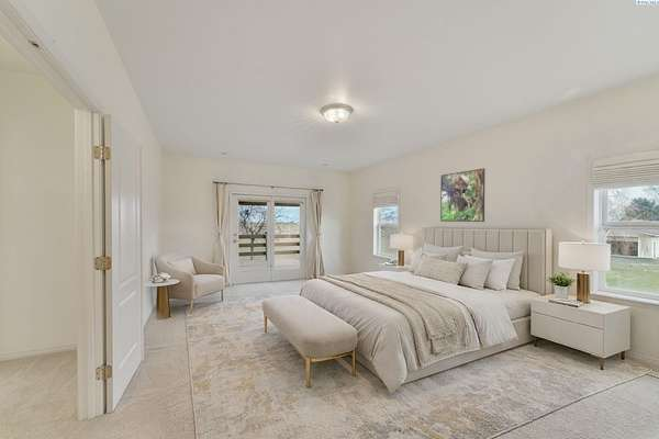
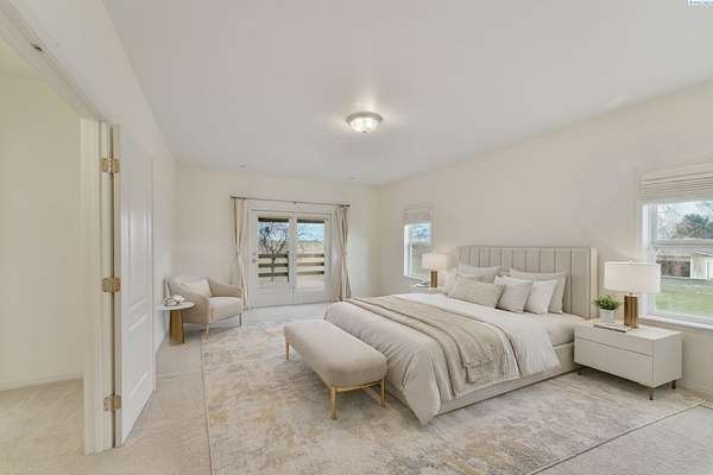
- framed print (460, 196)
